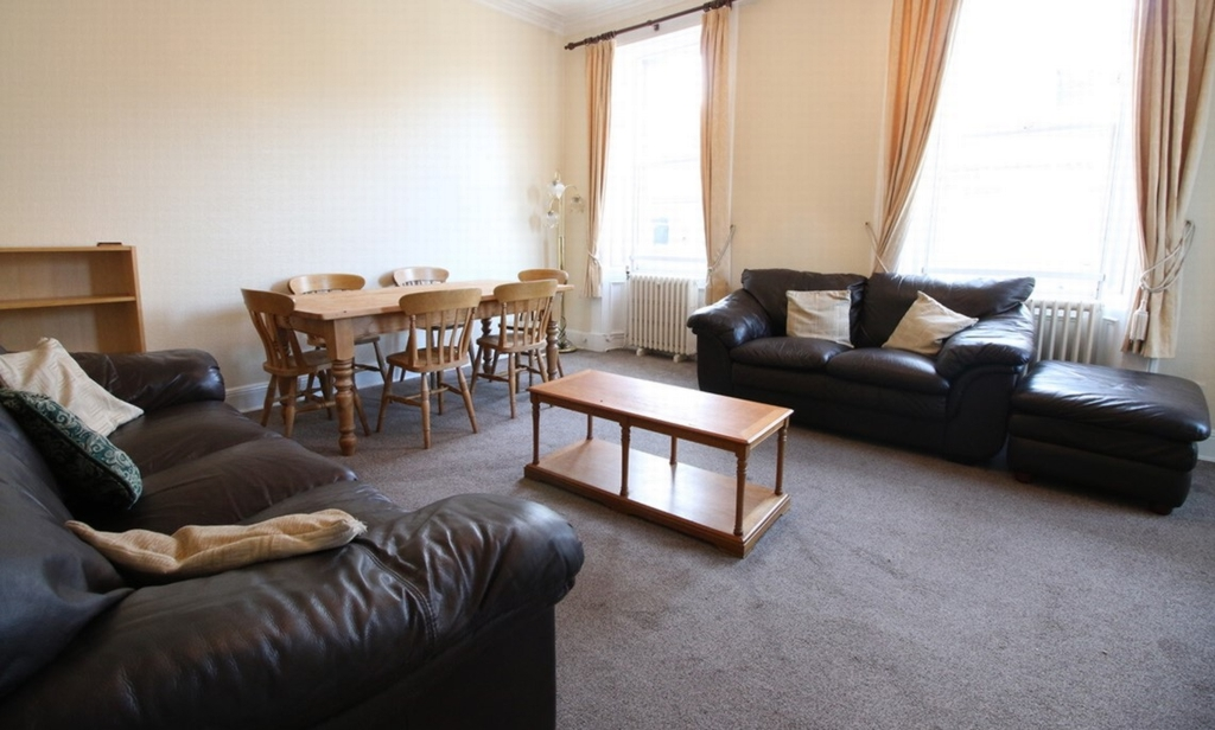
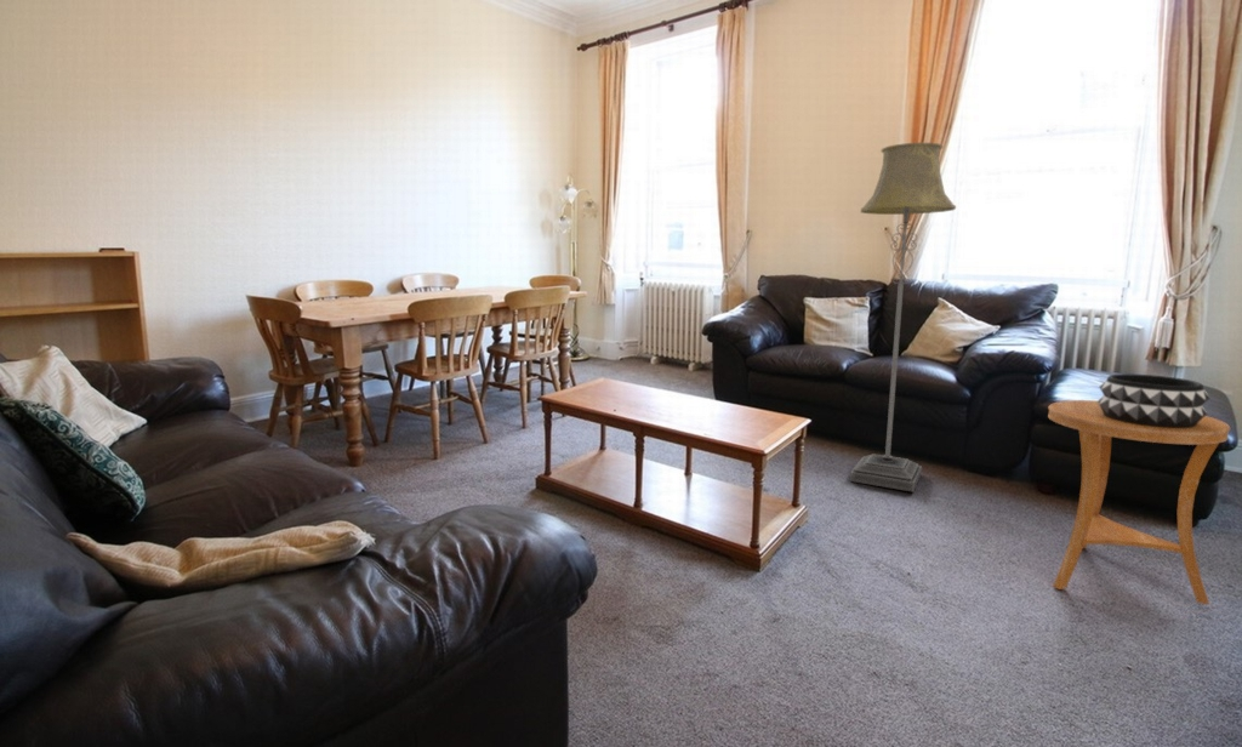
+ floor lamp (898, 319)
+ decorative bowl (1151, 399)
+ side table (1104, 492)
